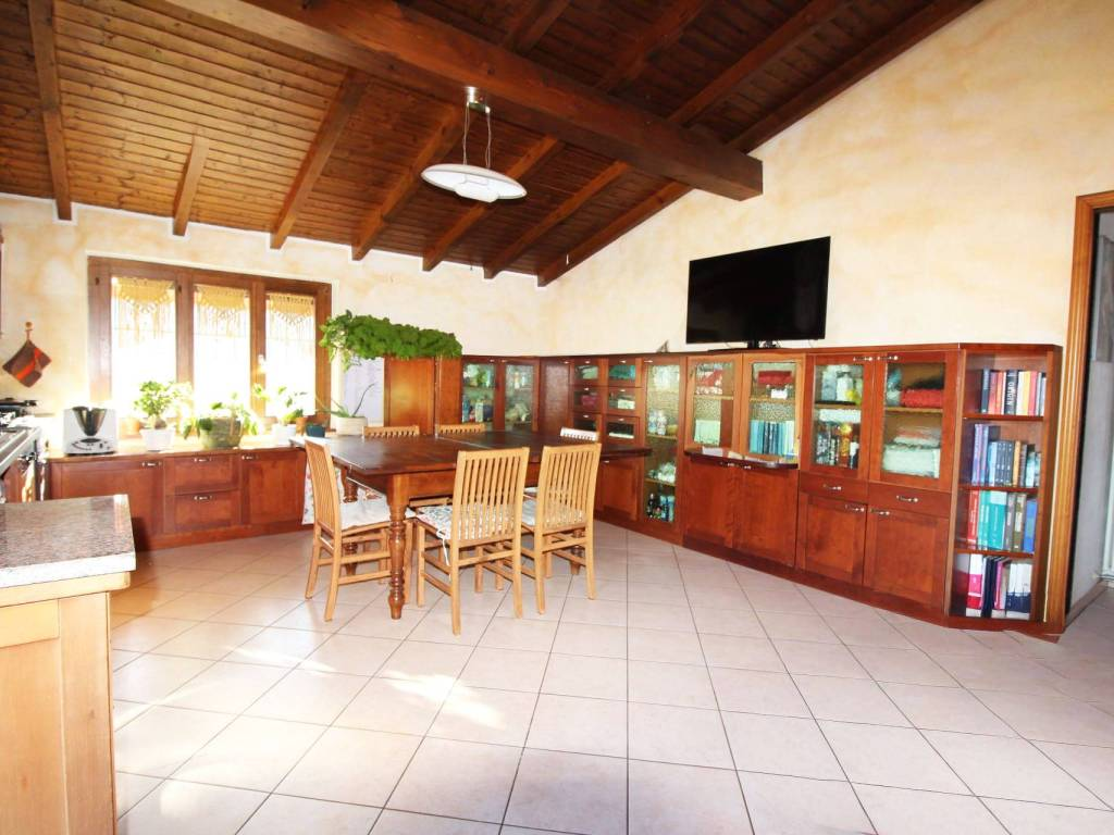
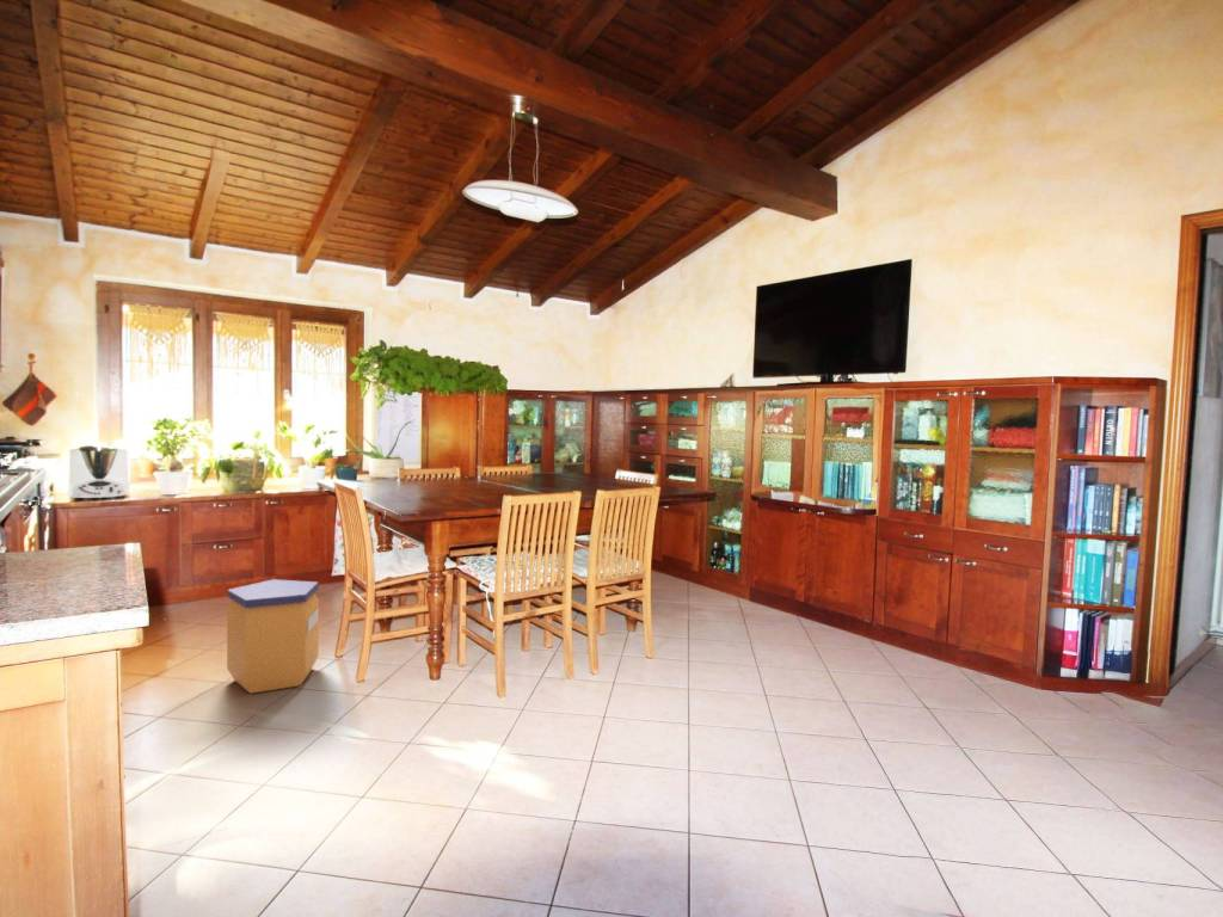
+ trash can (270, 633)
